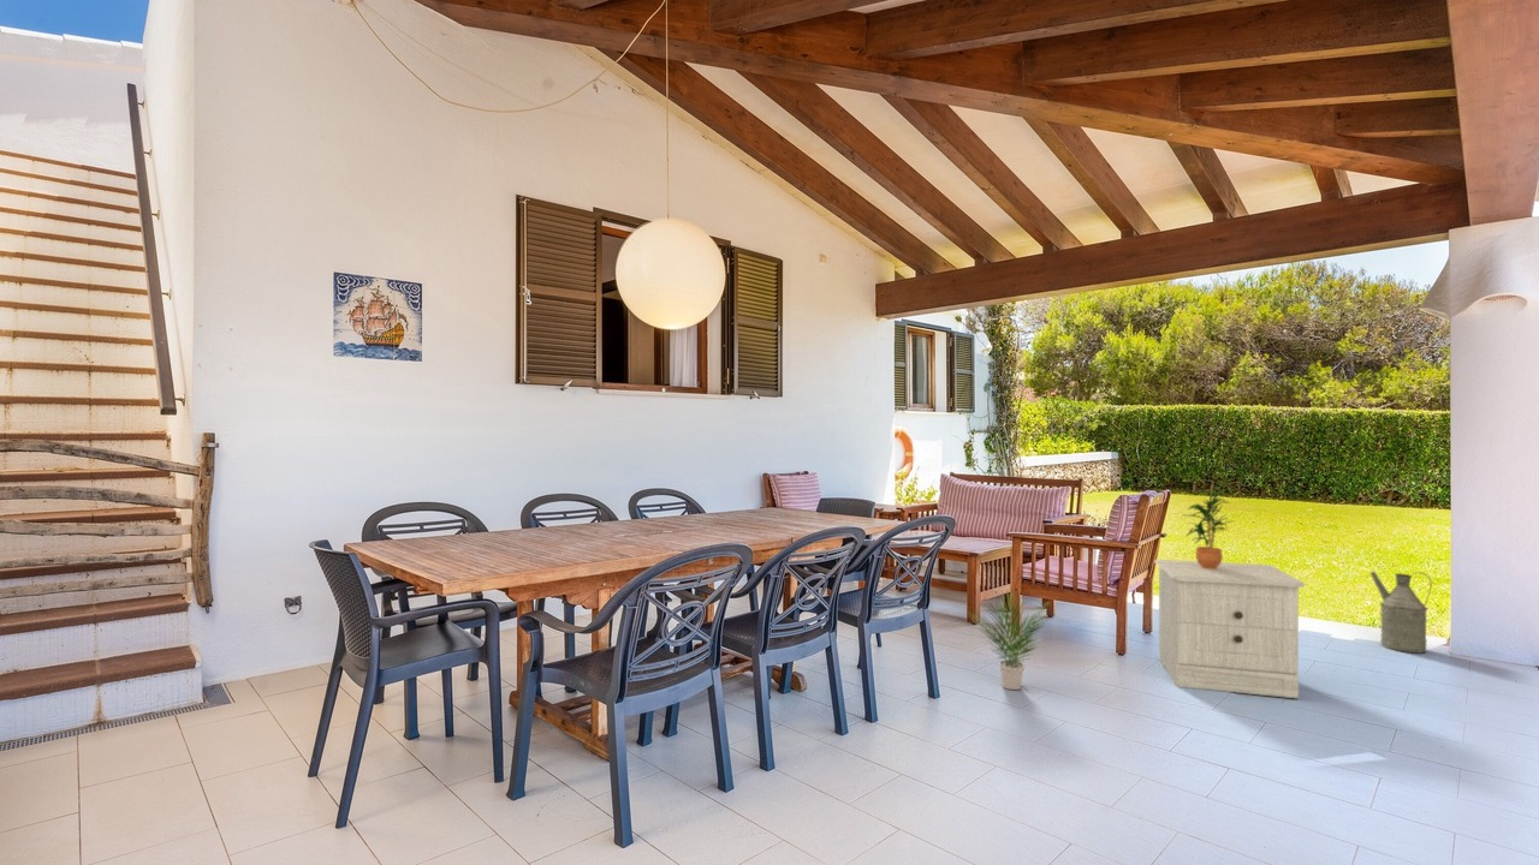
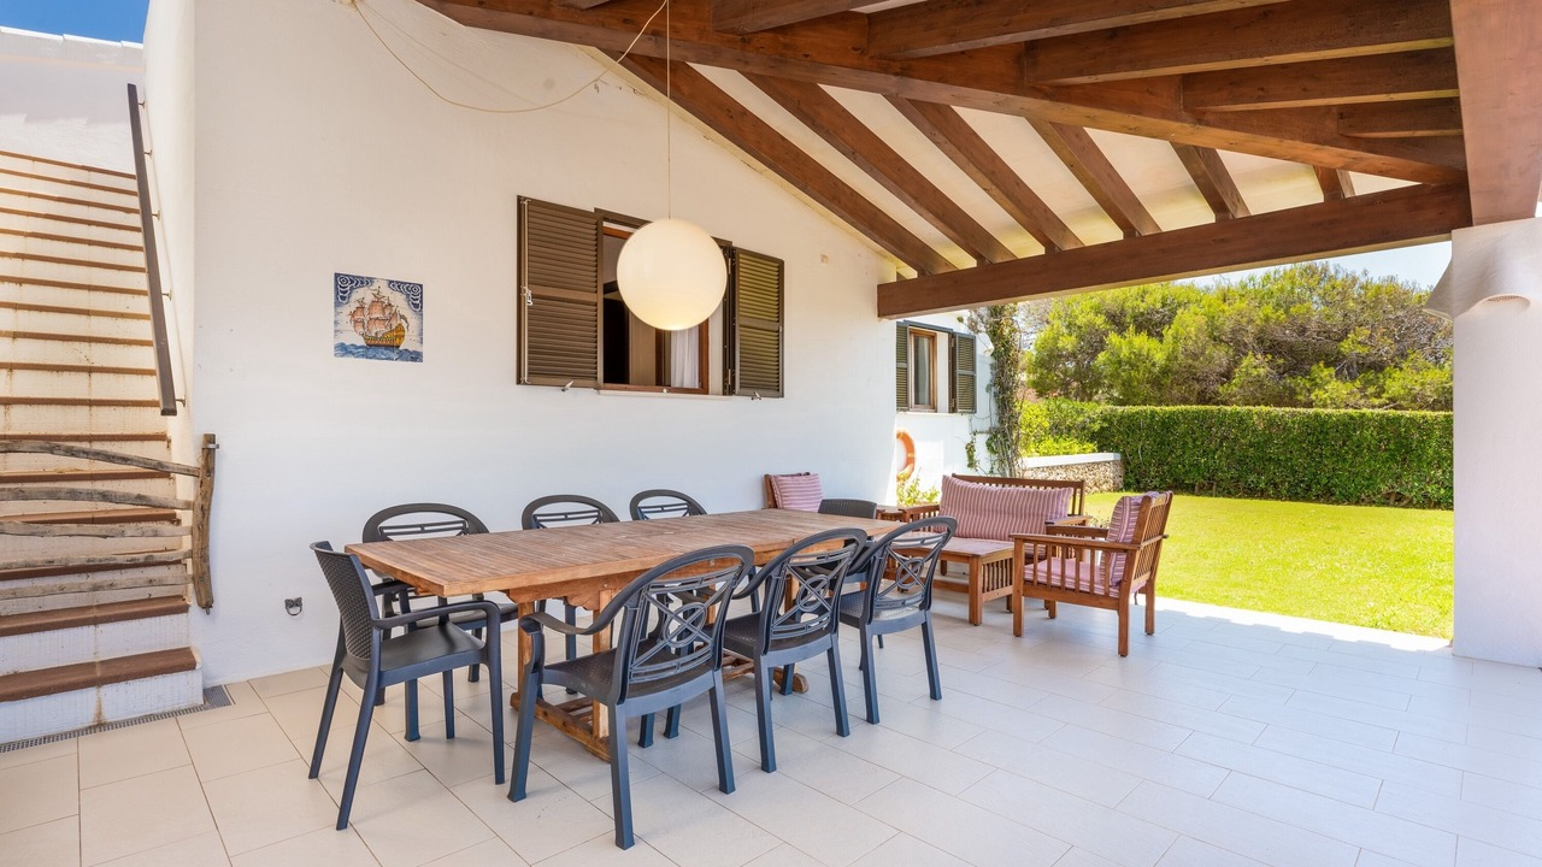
- nightstand (1224, 625)
- potted plant (1011, 640)
- potted plant (1207, 529)
- watering can (1400, 608)
